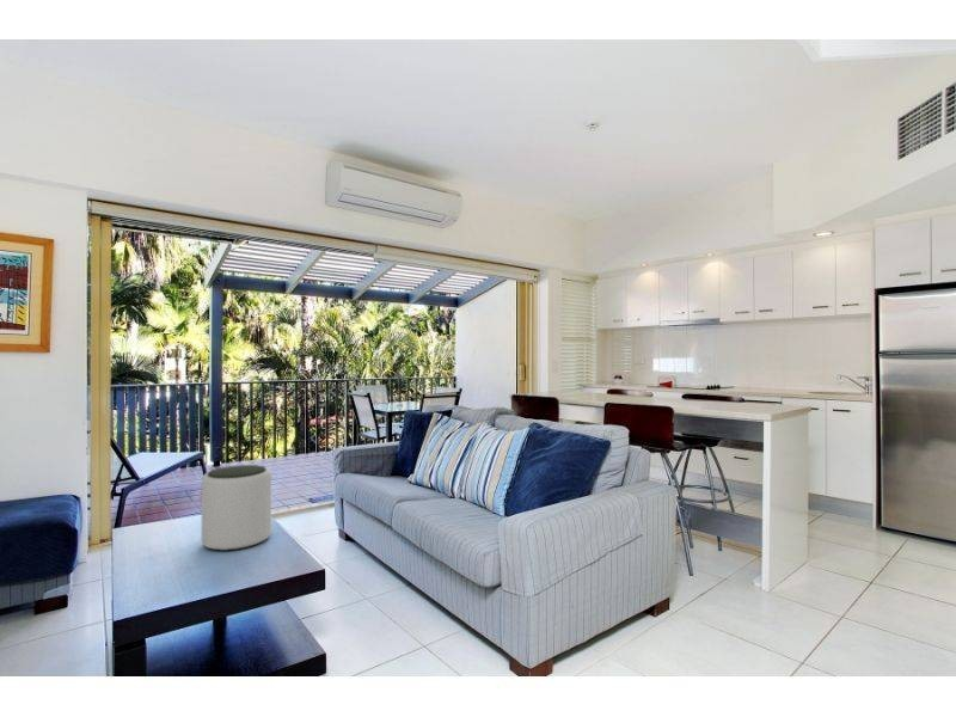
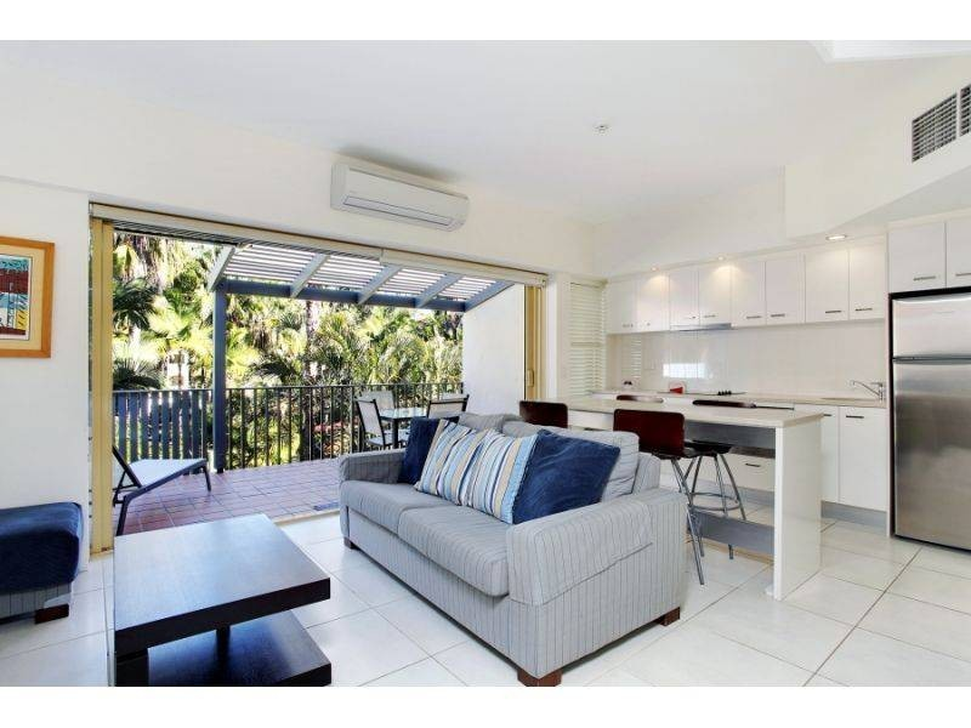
- plant pot (237, 505)
